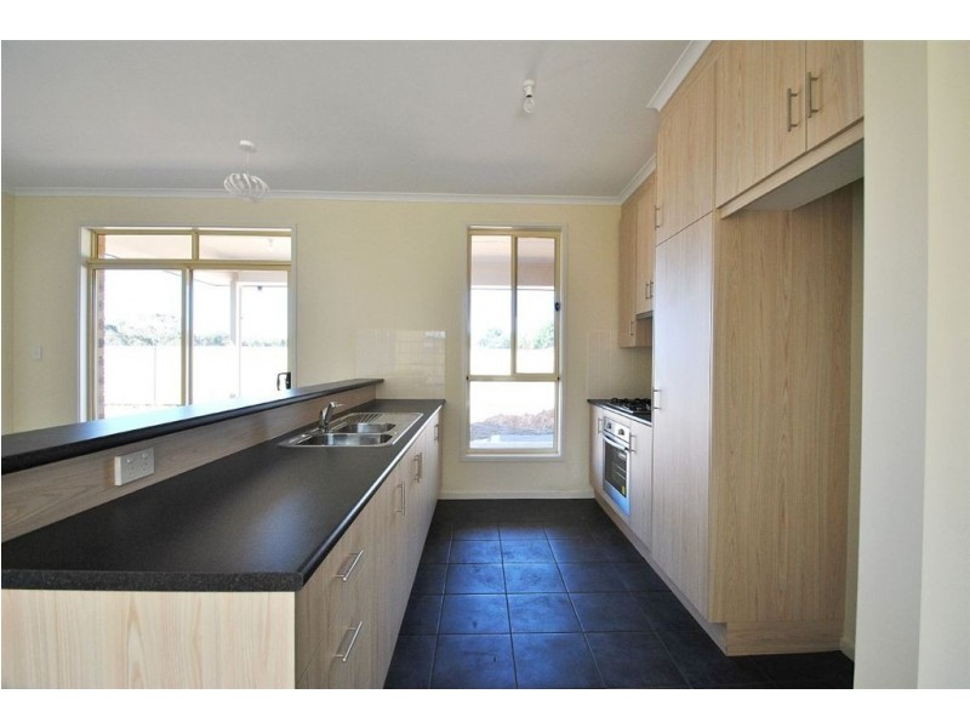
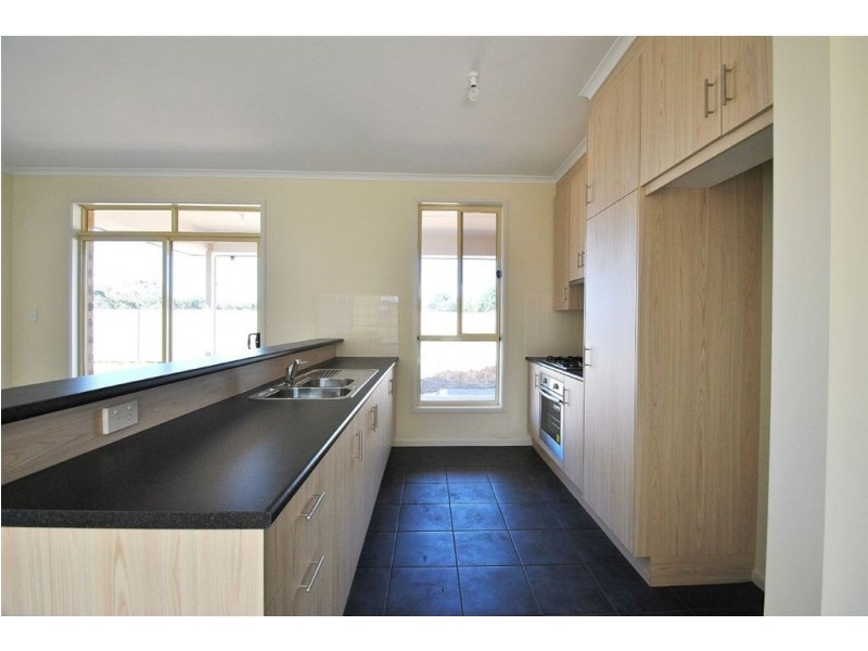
- pendant light (247, 174)
